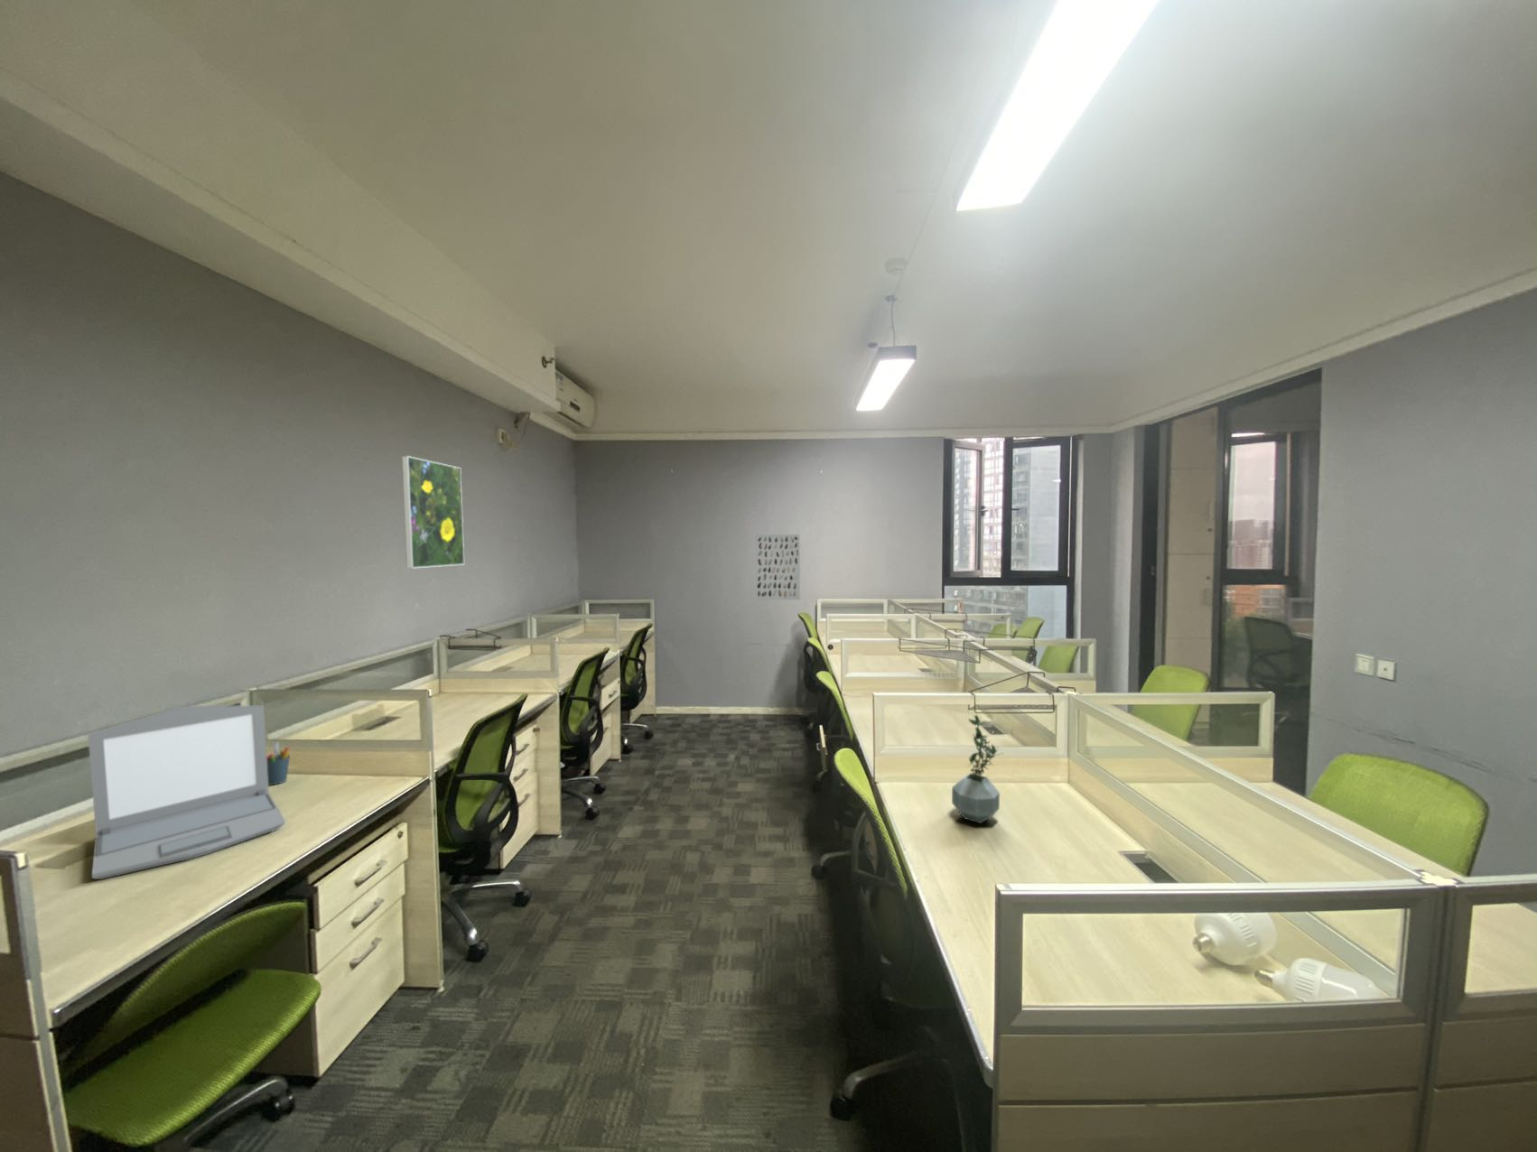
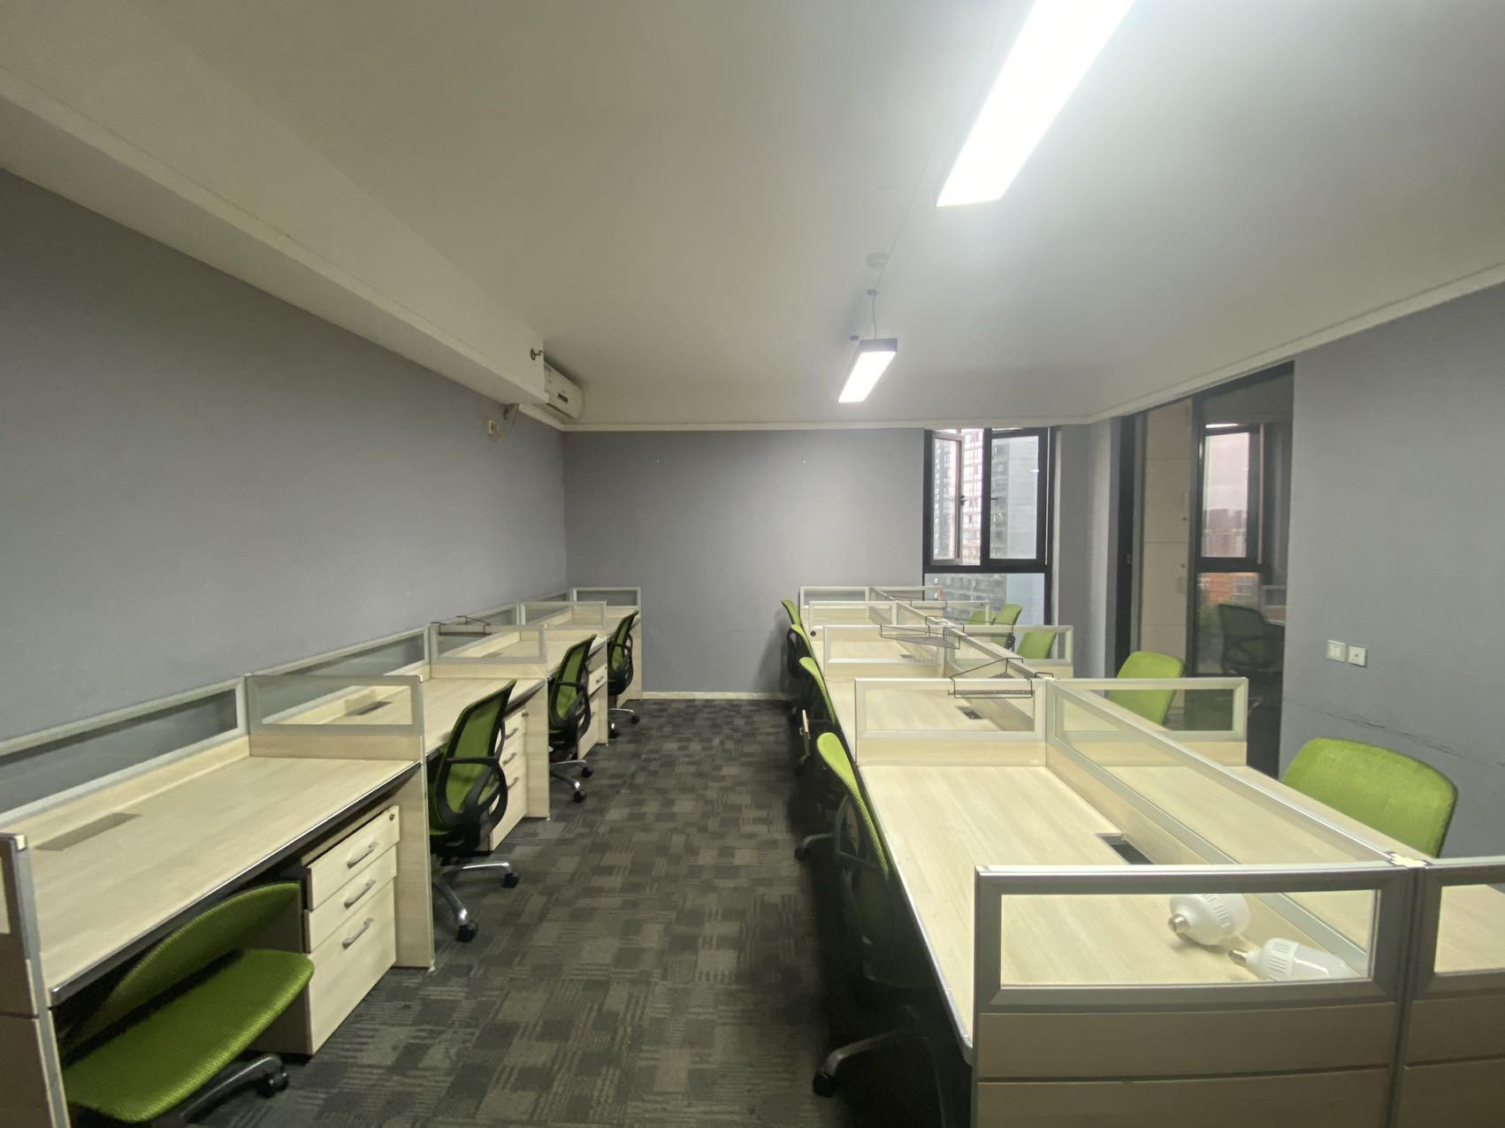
- potted plant (978, 766)
- pen holder (276, 762)
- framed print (436, 514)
- laptop (190, 777)
- wall art (777, 568)
